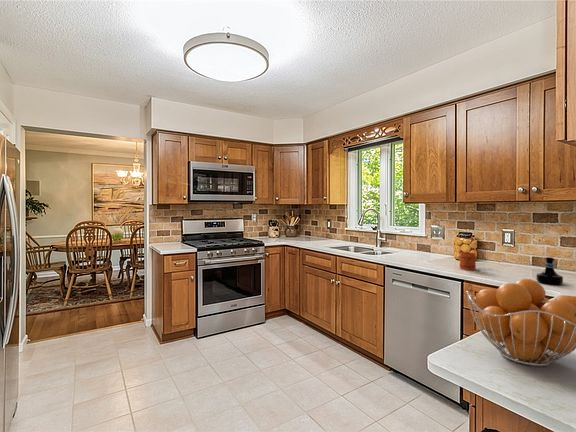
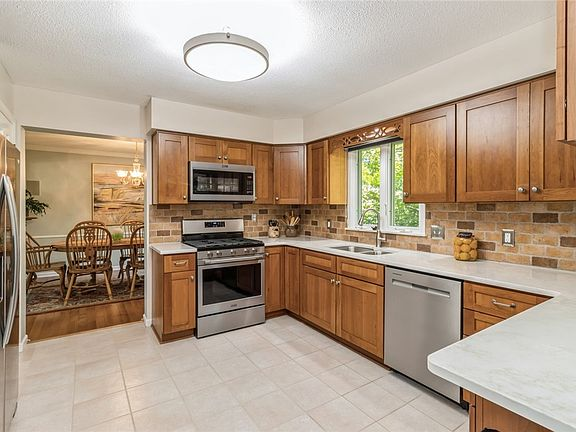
- tequila bottle (549, 270)
- fruit basket (524, 319)
- mug (467, 261)
